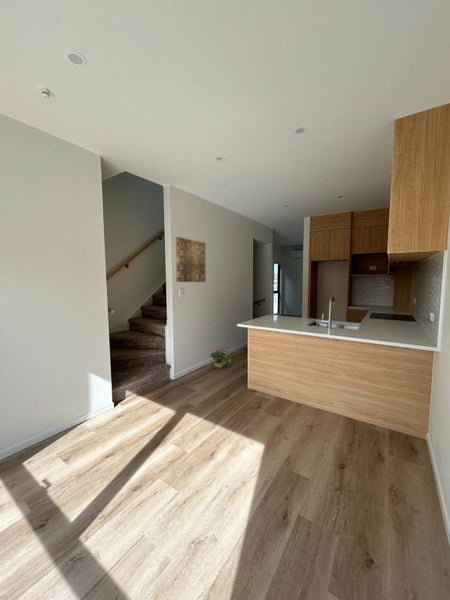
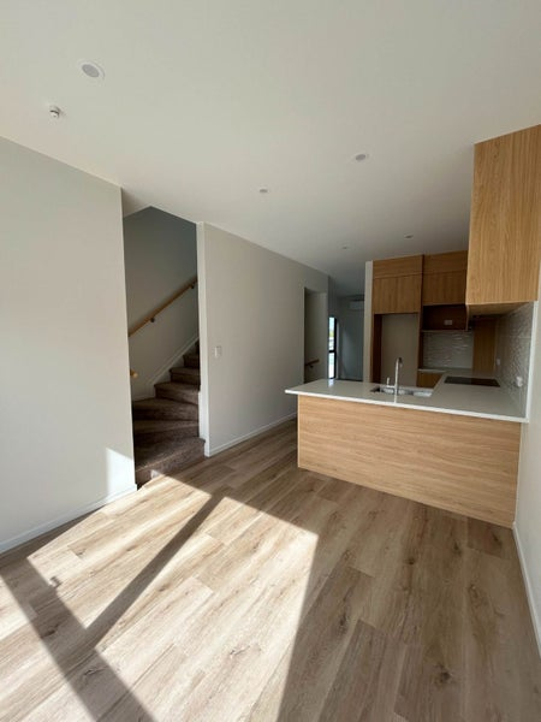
- potted plant (220, 356)
- wall art (191, 261)
